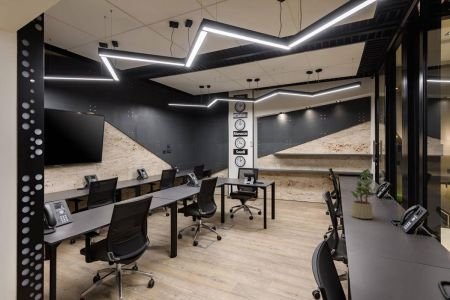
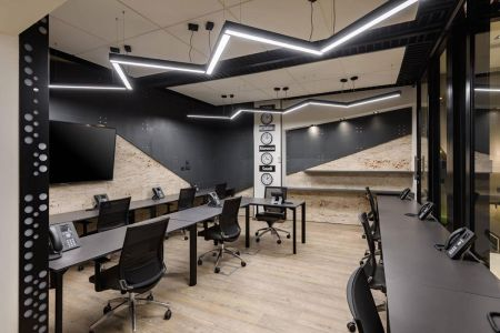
- potted plant (360, 192)
